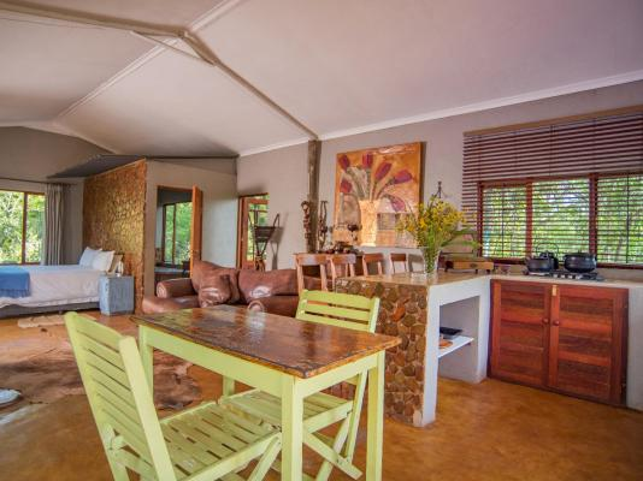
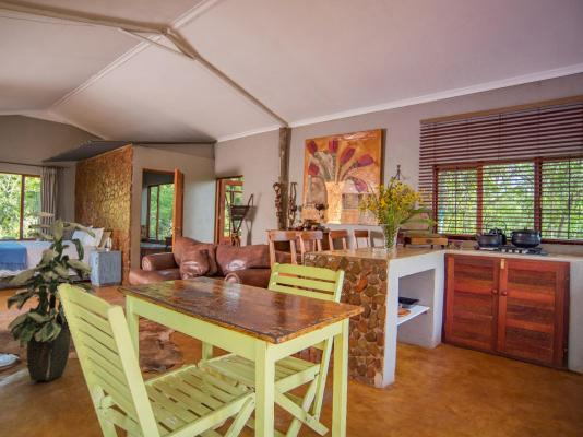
+ indoor plant (48, 293)
